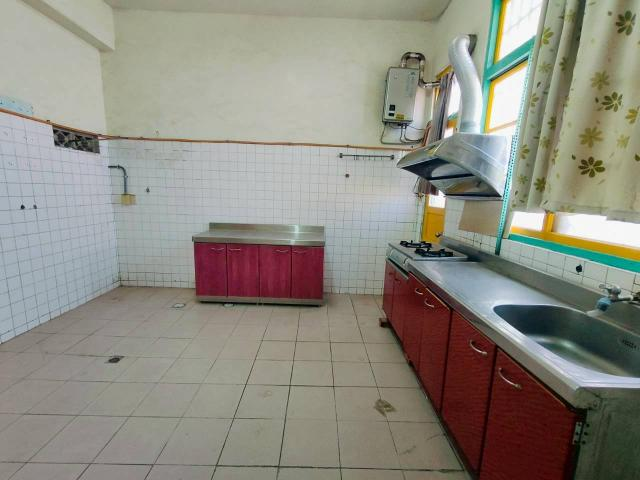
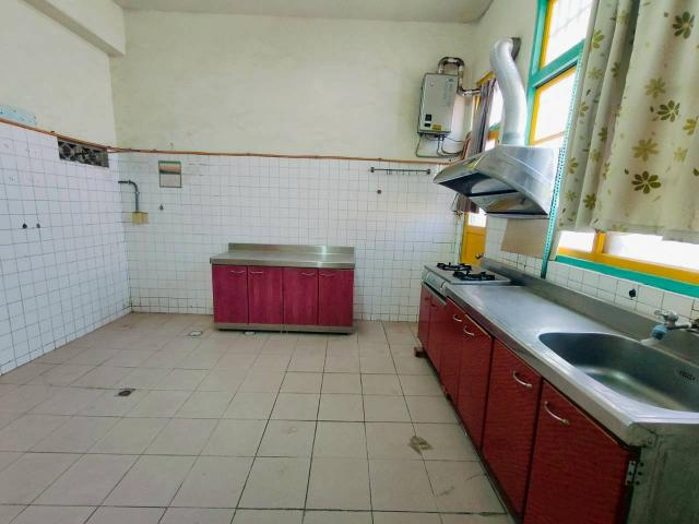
+ calendar (169, 174)
